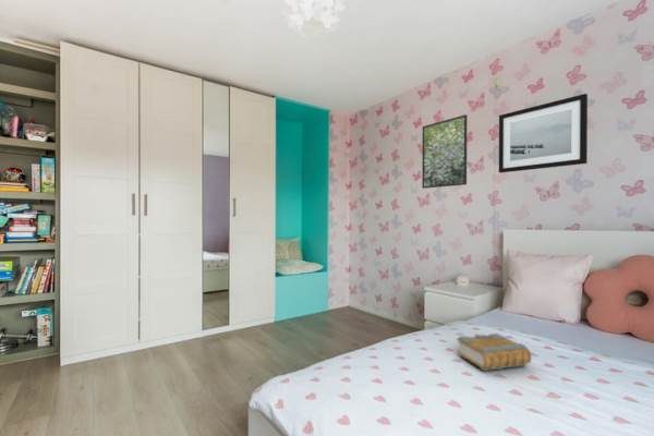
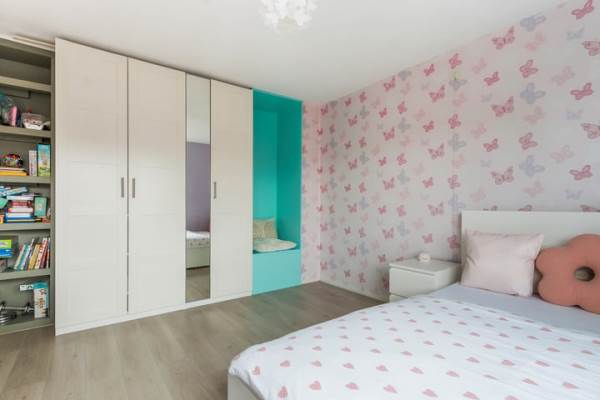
- book (492, 350)
- wall art (538, 136)
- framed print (443, 154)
